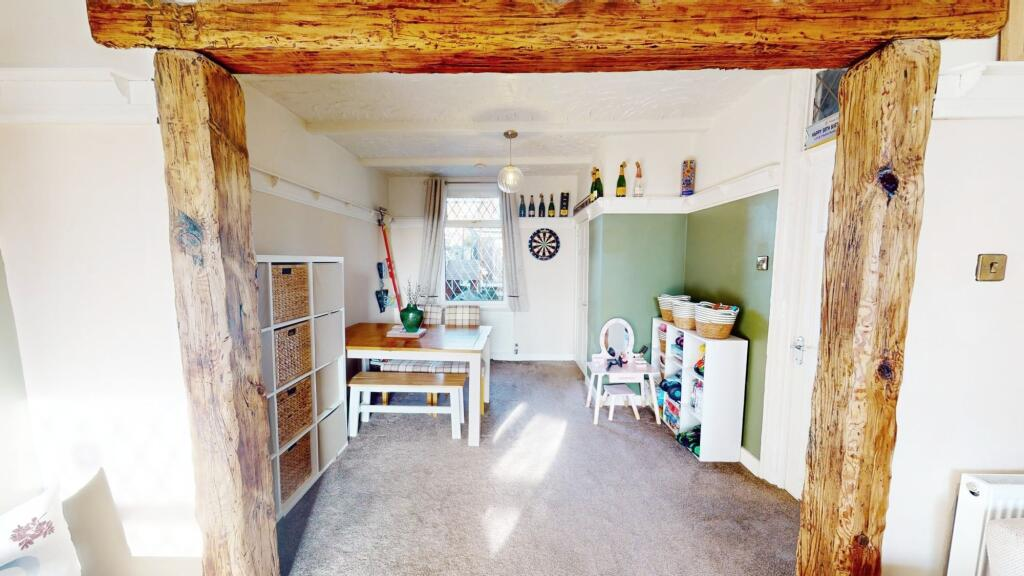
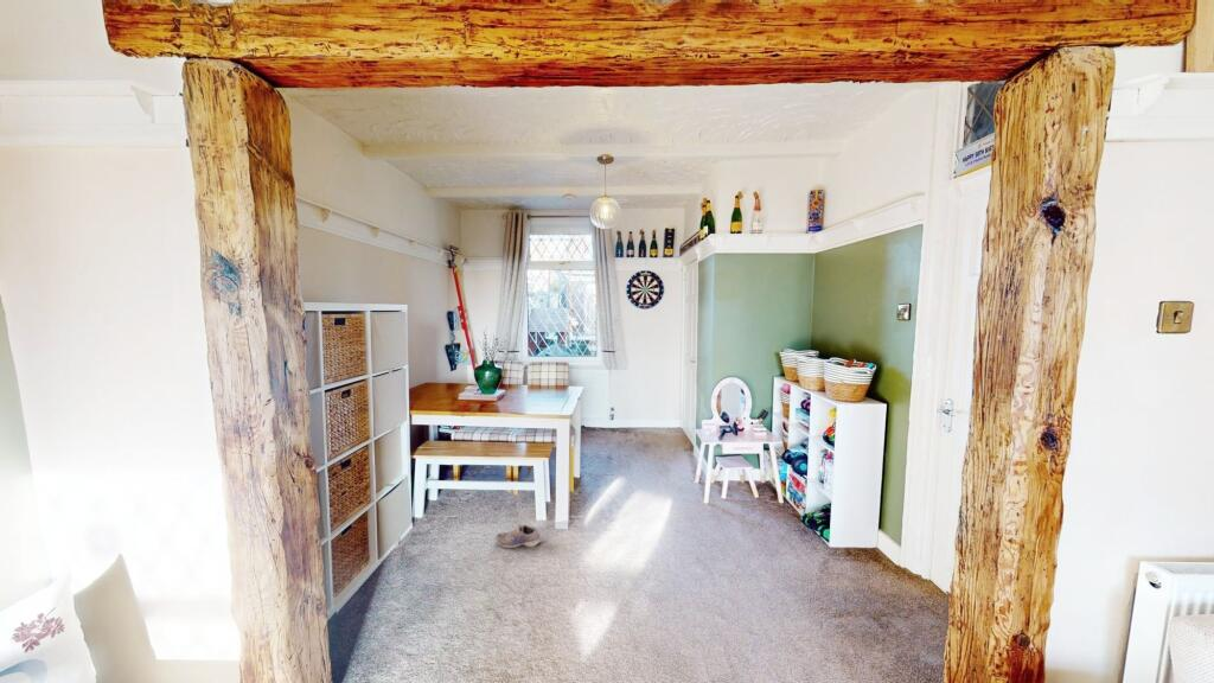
+ shoe (518, 535)
